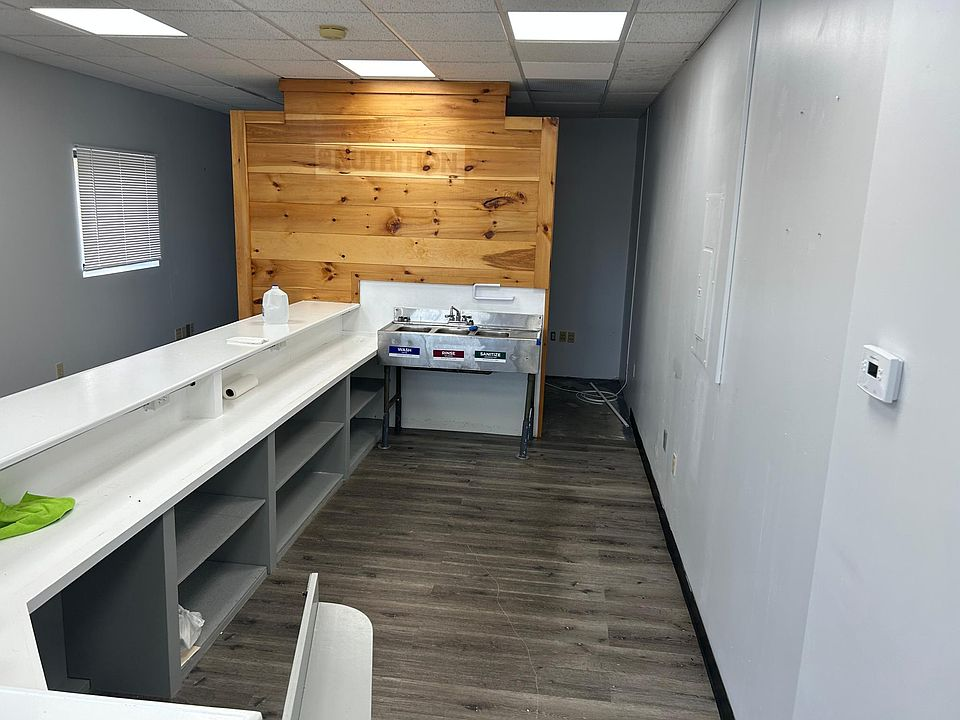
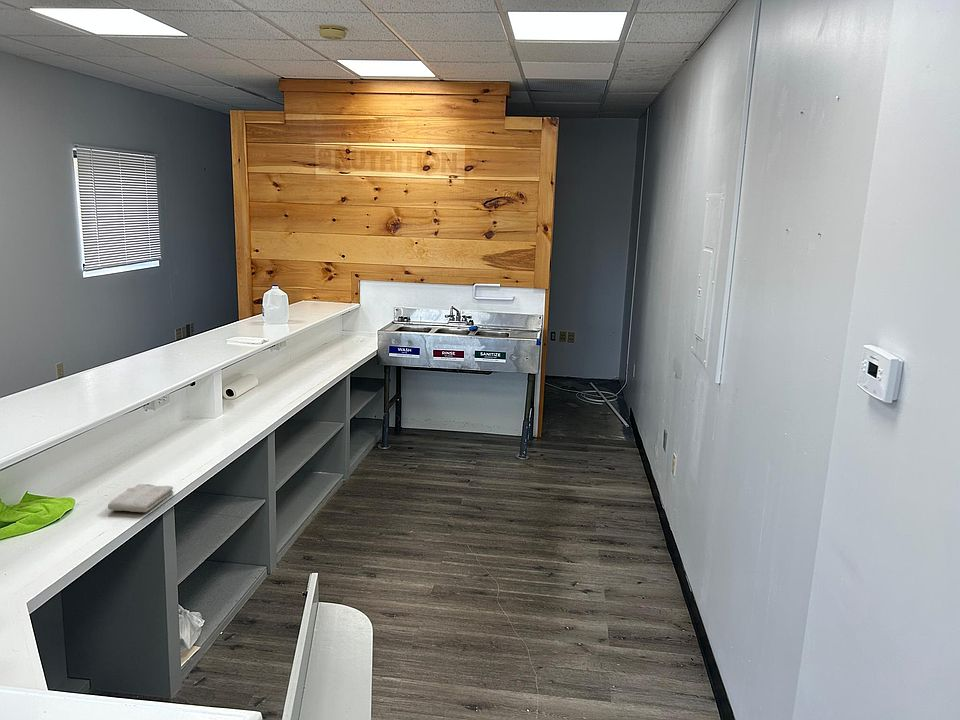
+ washcloth (142, 497)
